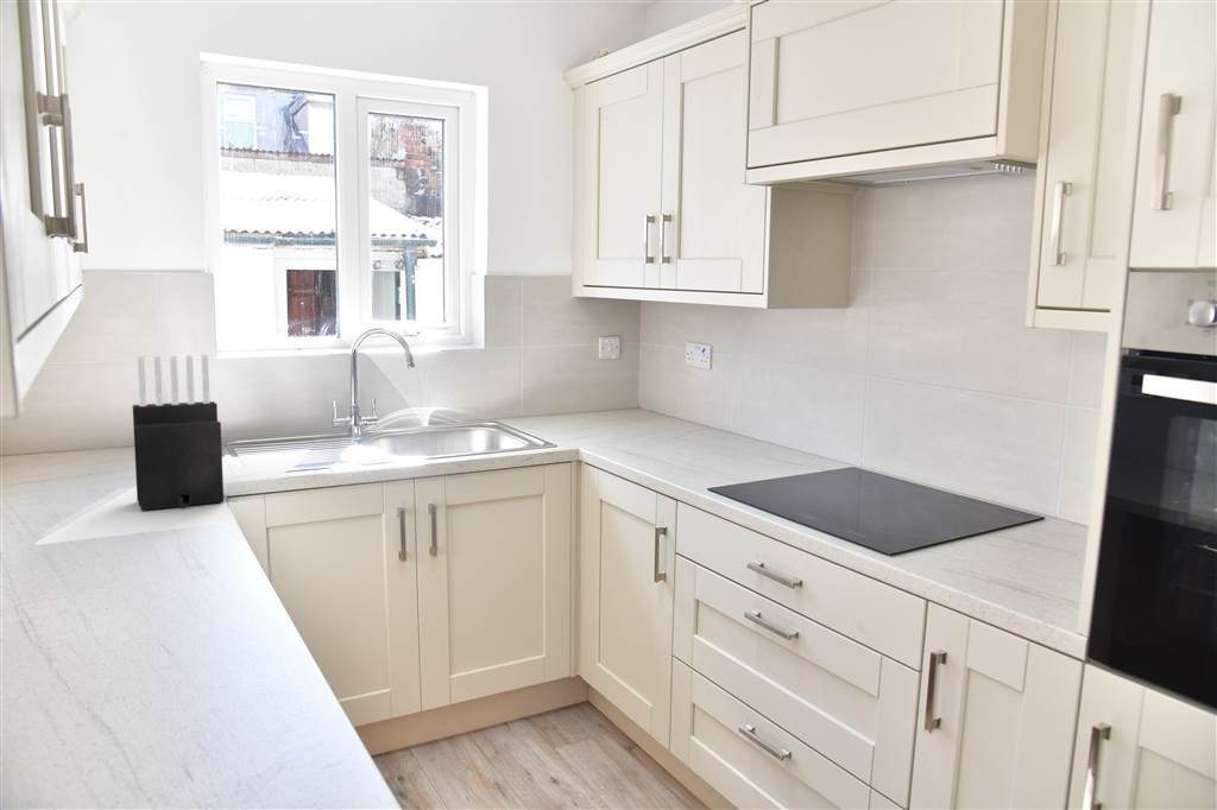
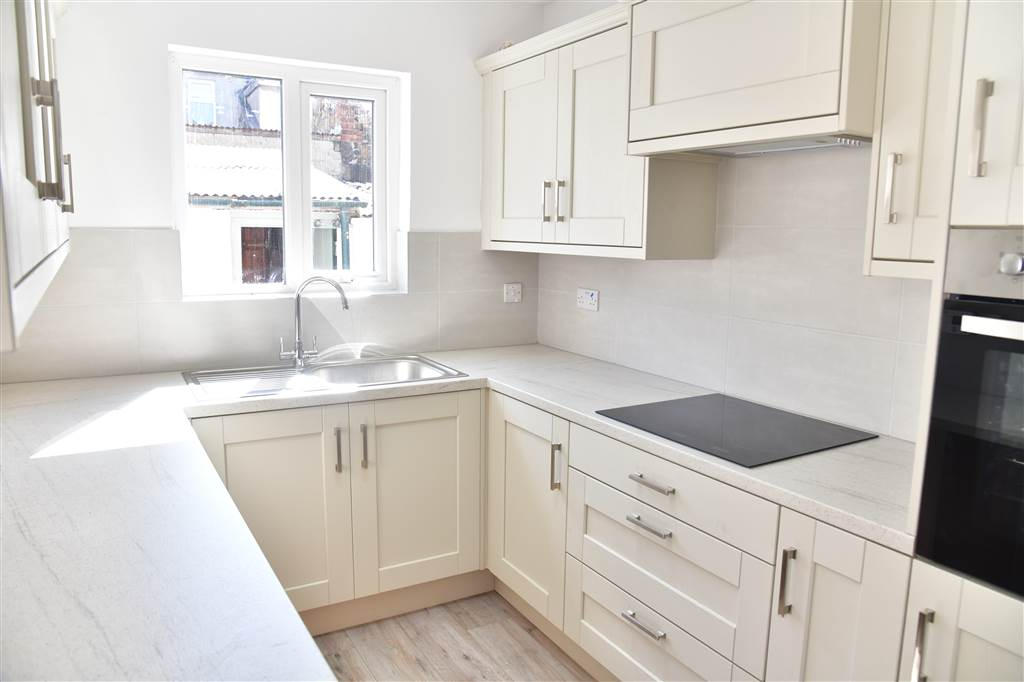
- knife block (177, 430)
